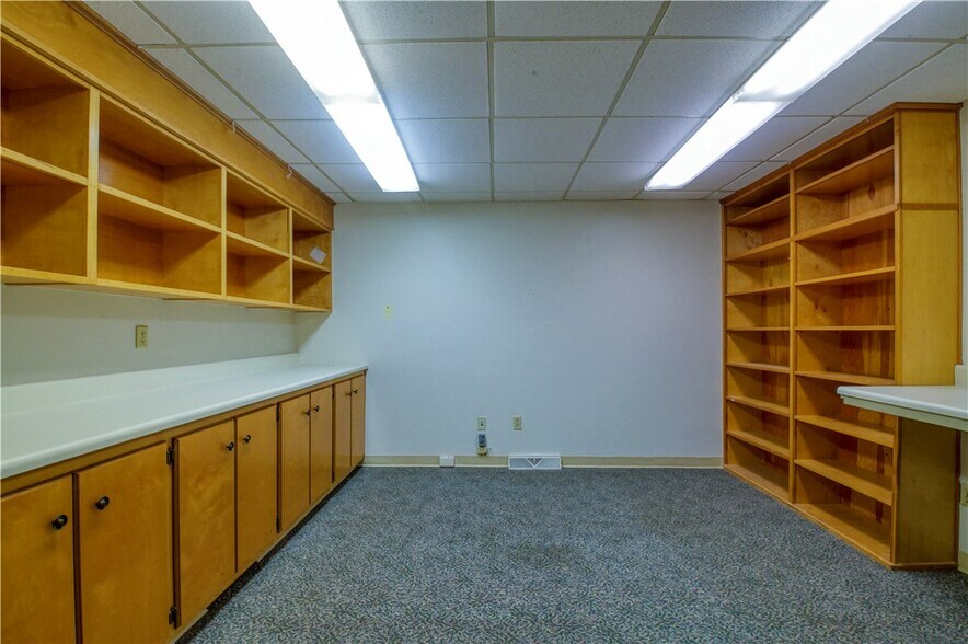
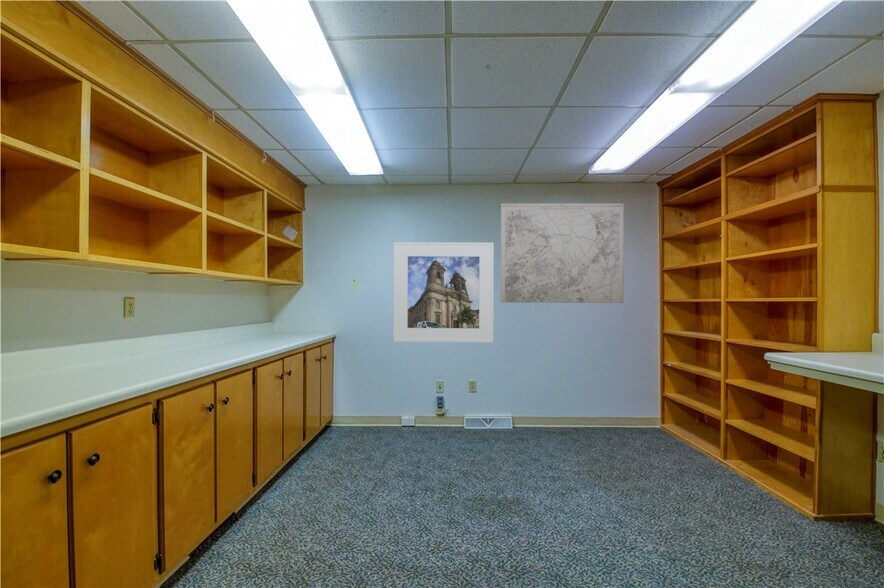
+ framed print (443, 292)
+ map (562, 253)
